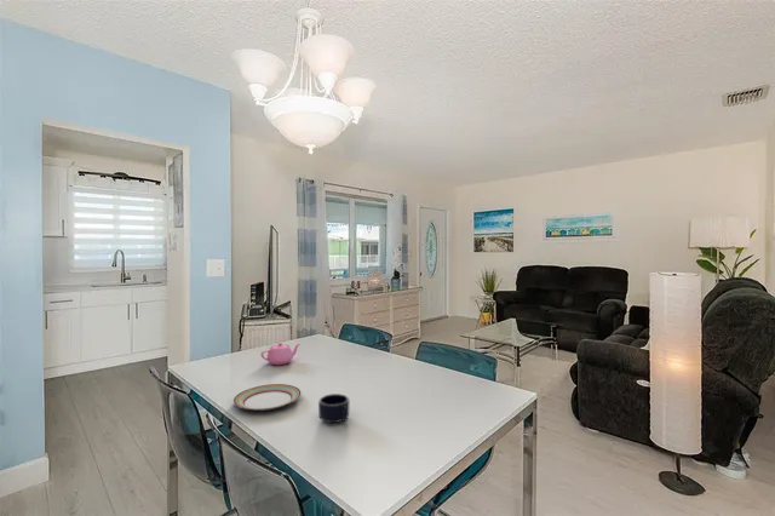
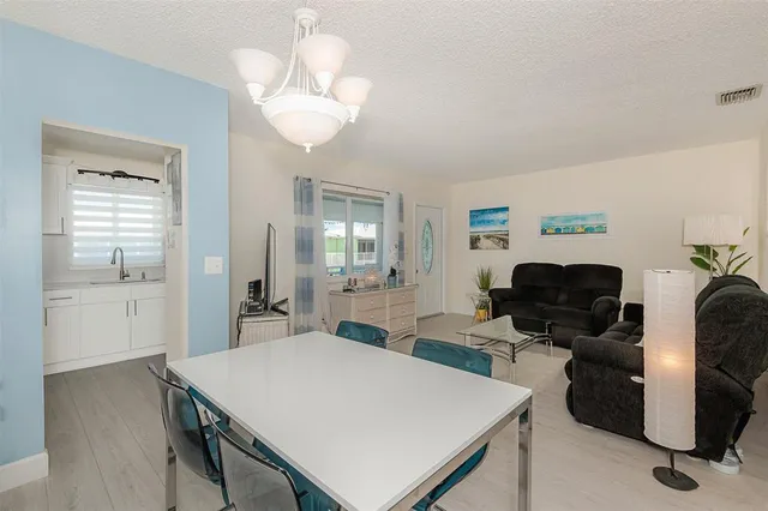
- plate (268, 397)
- teapot (281, 351)
- mug (335, 409)
